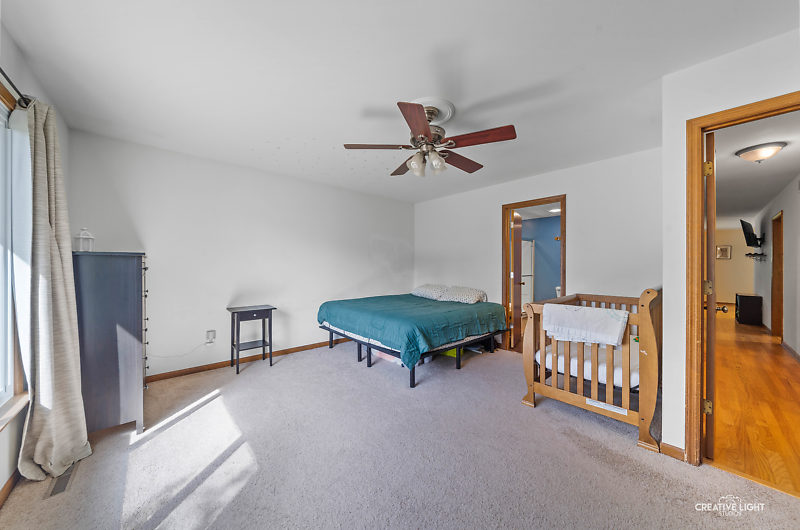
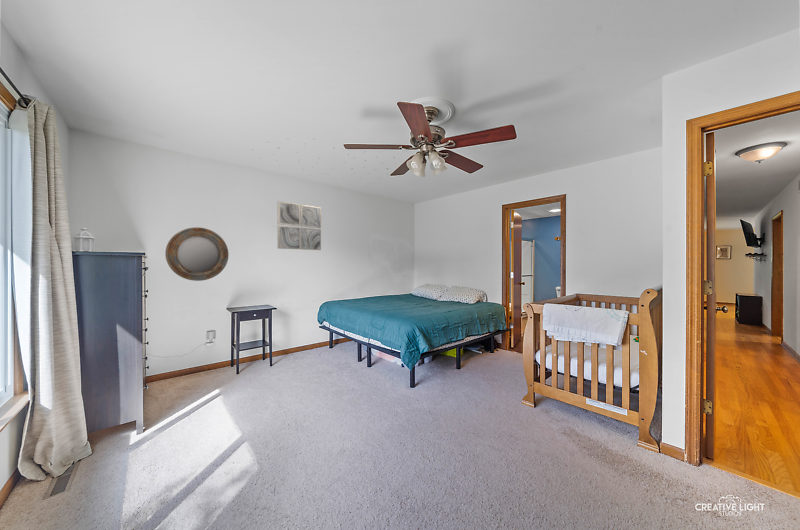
+ home mirror (198, 254)
+ wall art (300, 226)
